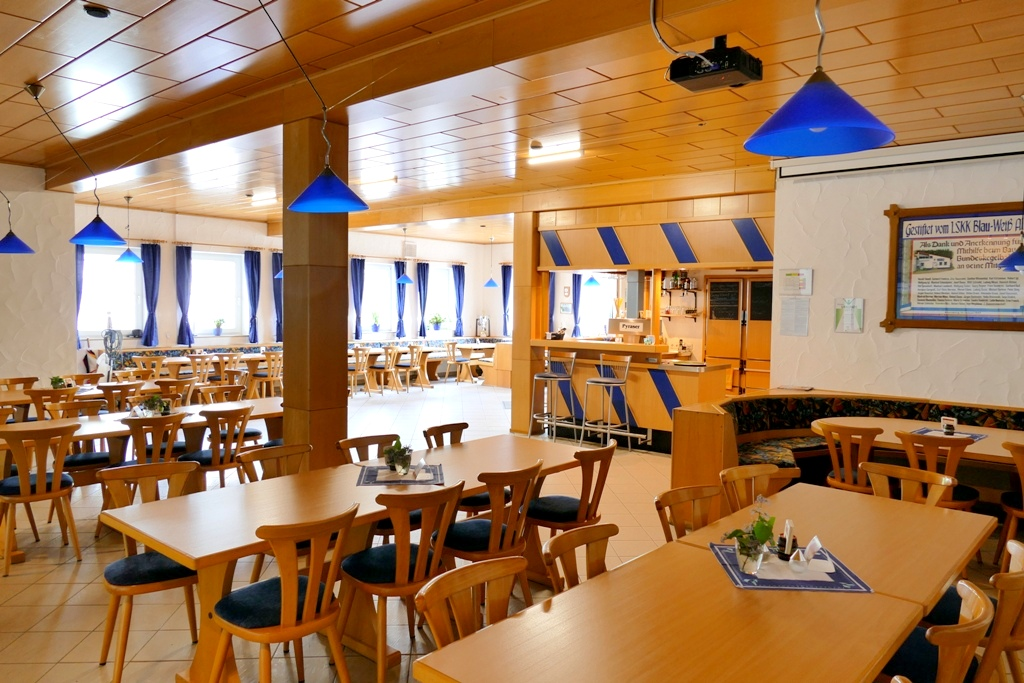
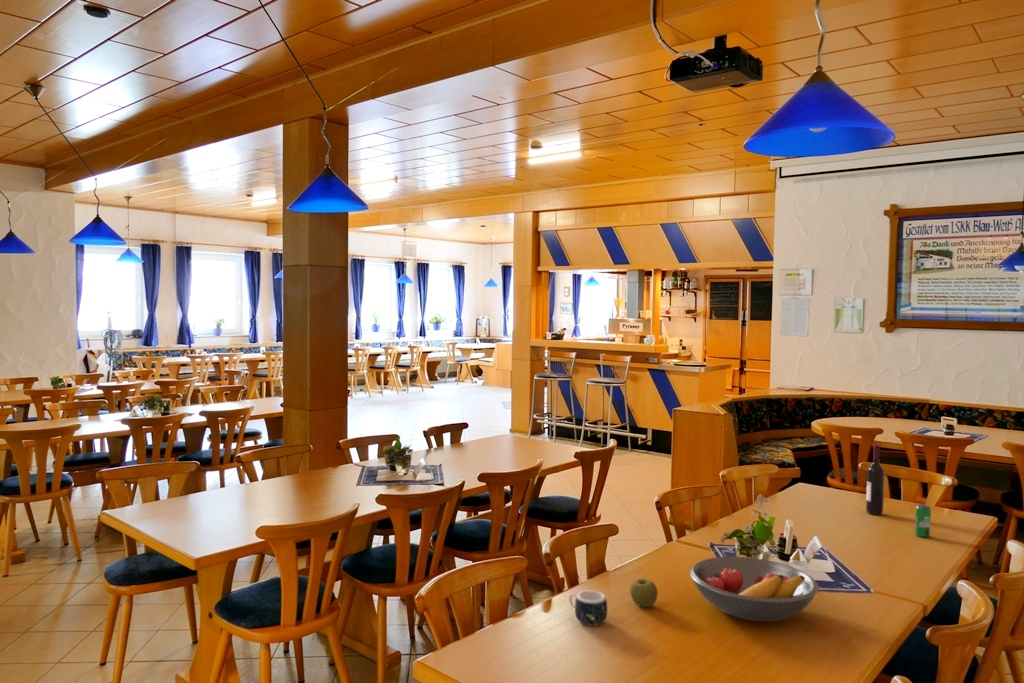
+ mug (586, 606)
+ beverage can (923, 520)
+ apple (643, 592)
+ wine bottle (875, 479)
+ fruit bowl (752, 588)
